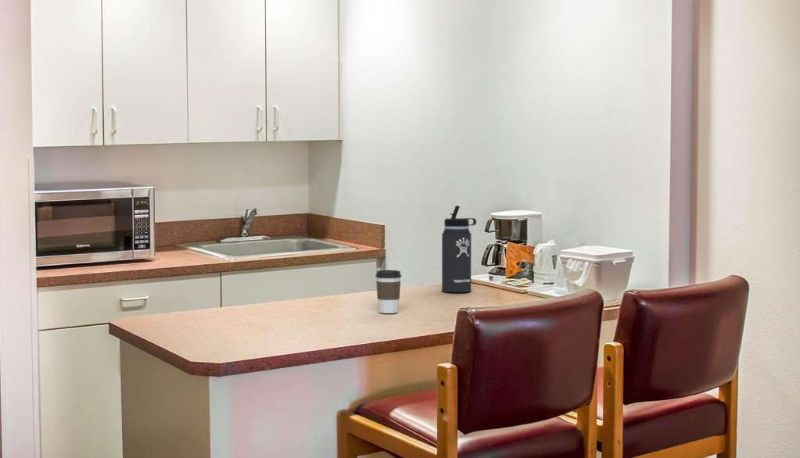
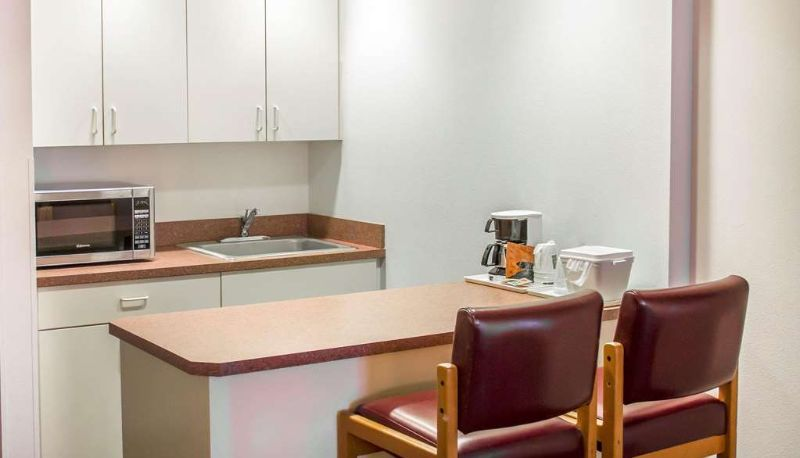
- coffee cup (388, 291)
- thermos bottle (459, 248)
